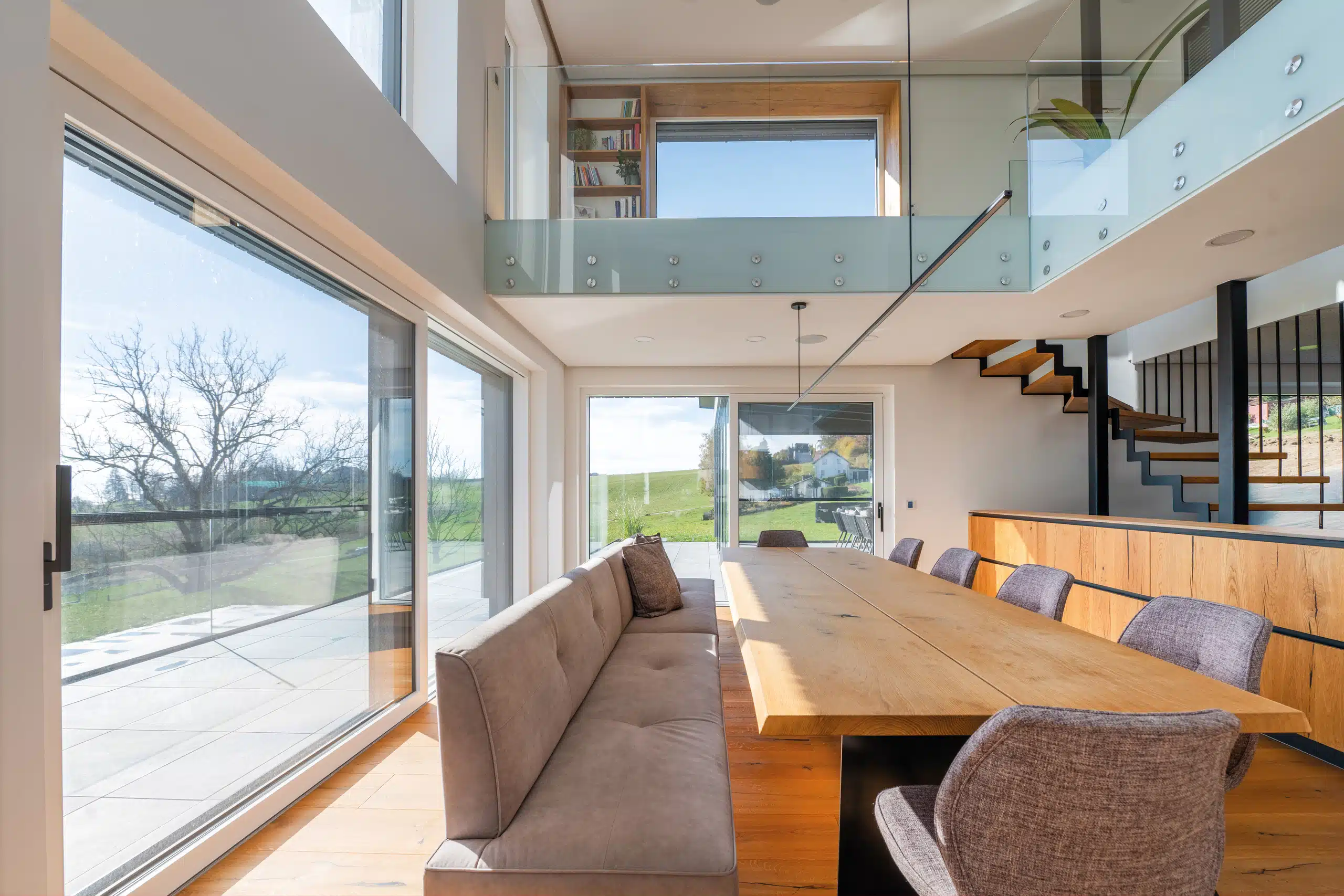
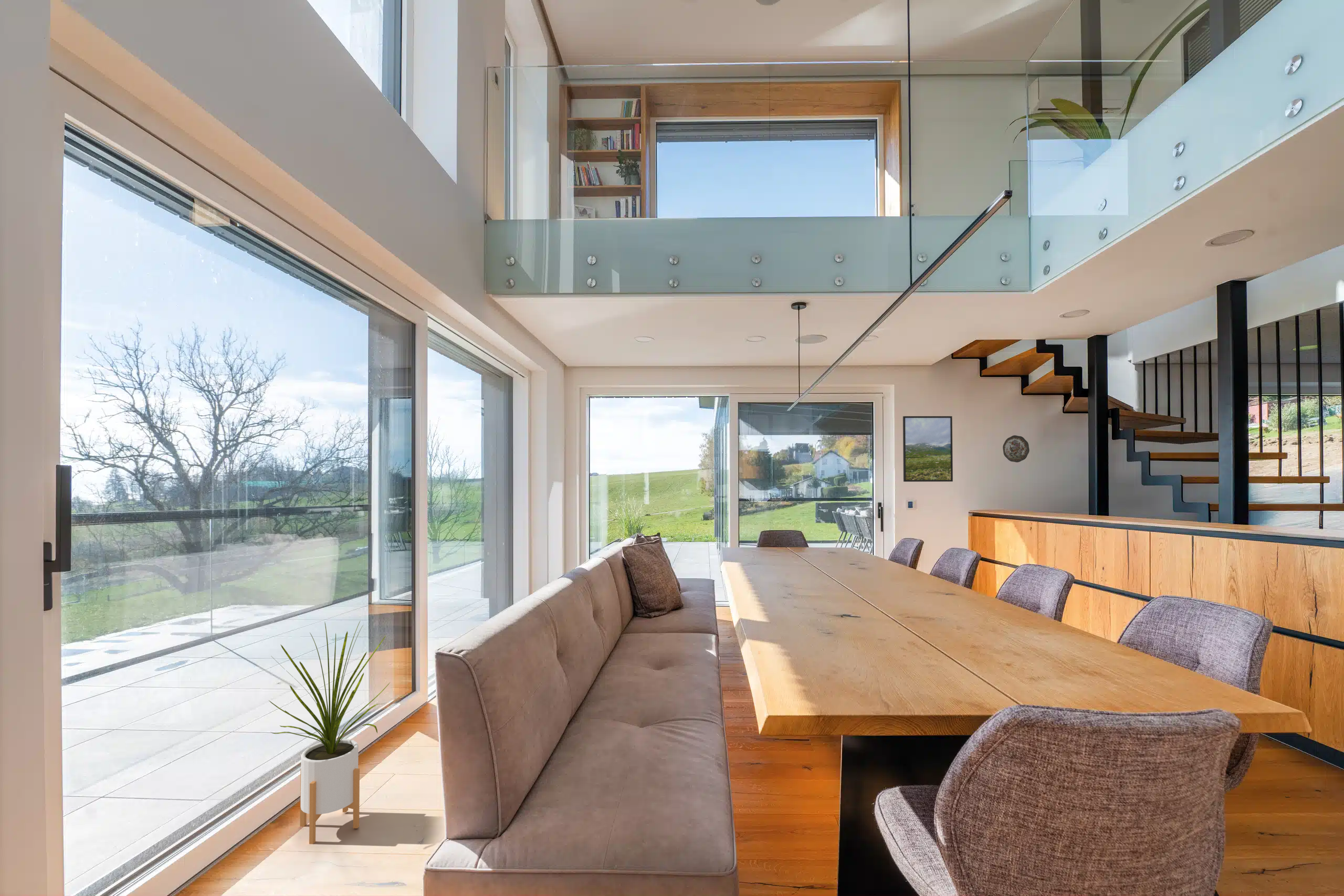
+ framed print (928, 449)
+ decorative plate (1015, 449)
+ house plant (329, 725)
